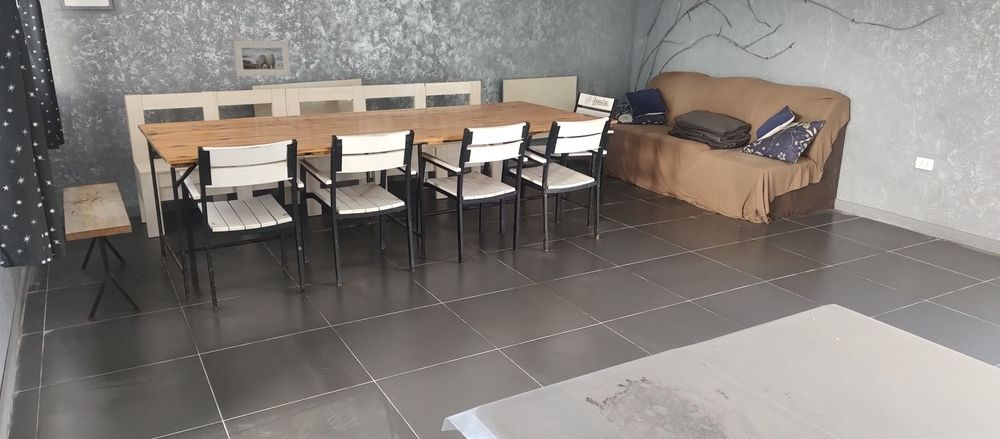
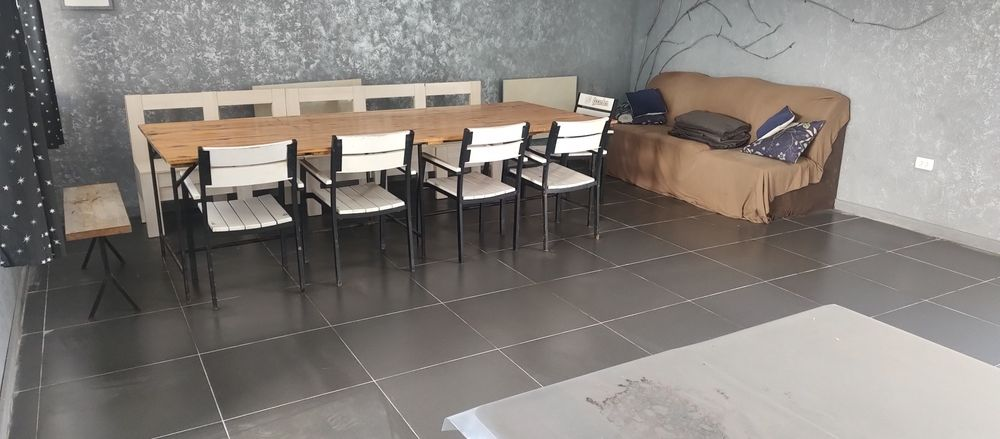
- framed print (262, 58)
